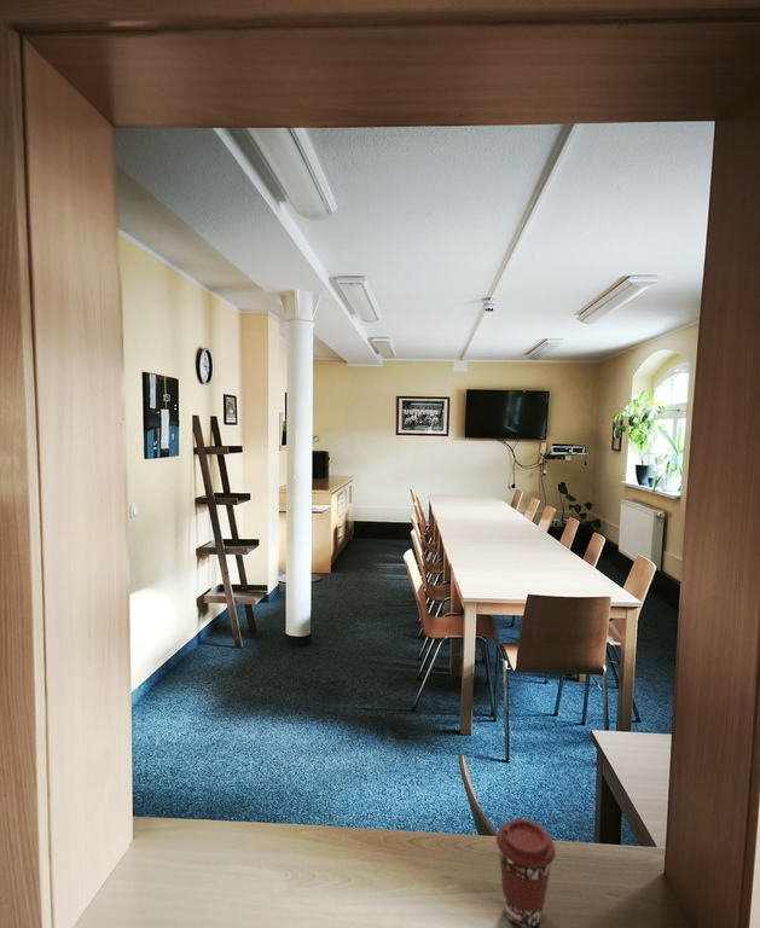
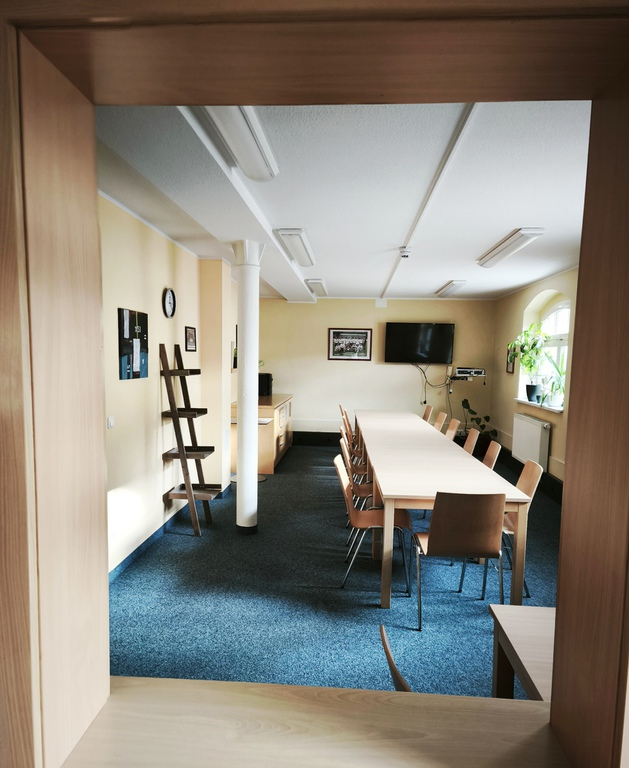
- coffee cup (523, 872)
